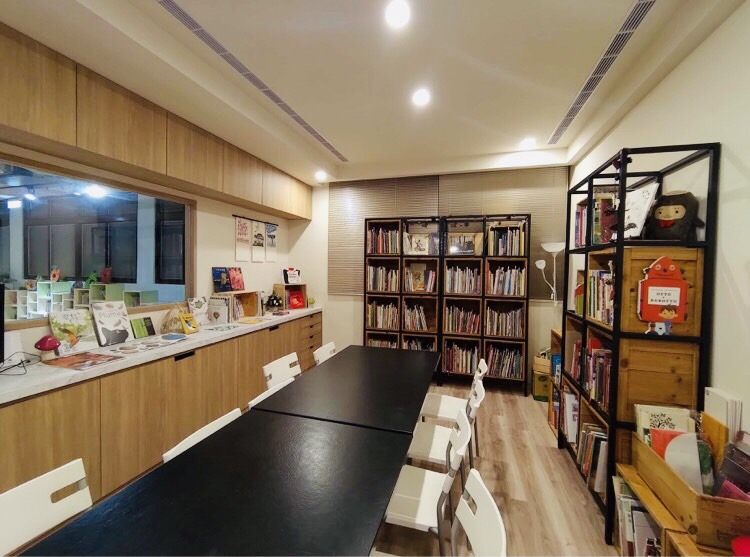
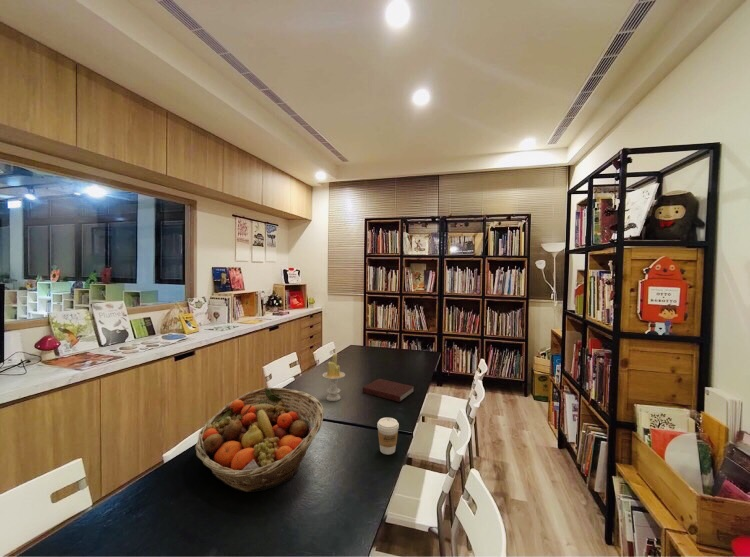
+ candle (333, 376)
+ notebook (388, 389)
+ coffee cup (387, 435)
+ fruit basket (261, 433)
